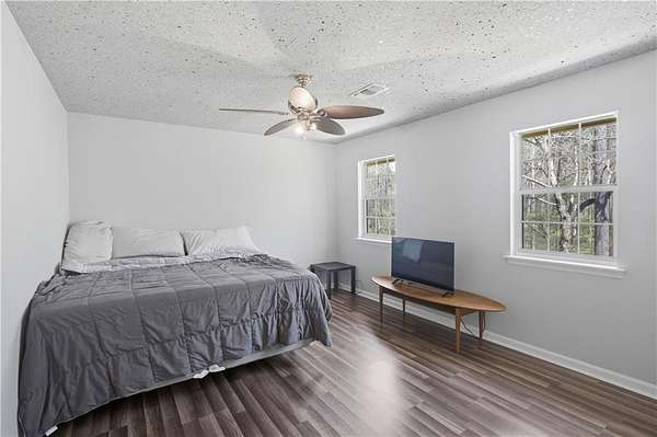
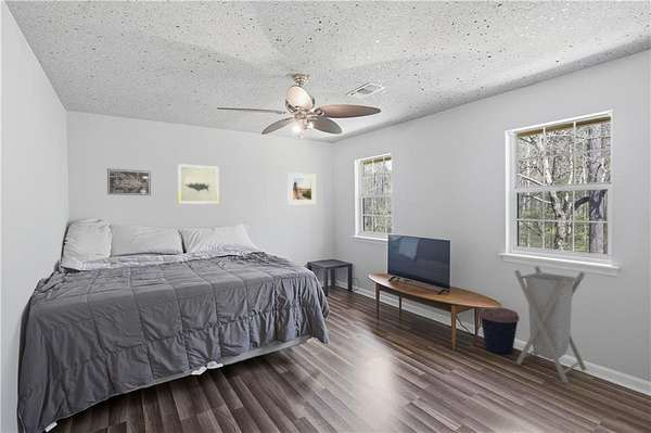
+ laundry hamper (549, 319)
+ wall art (129, 182)
+ coffee cup (498, 330)
+ wall art (199, 184)
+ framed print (302, 189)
